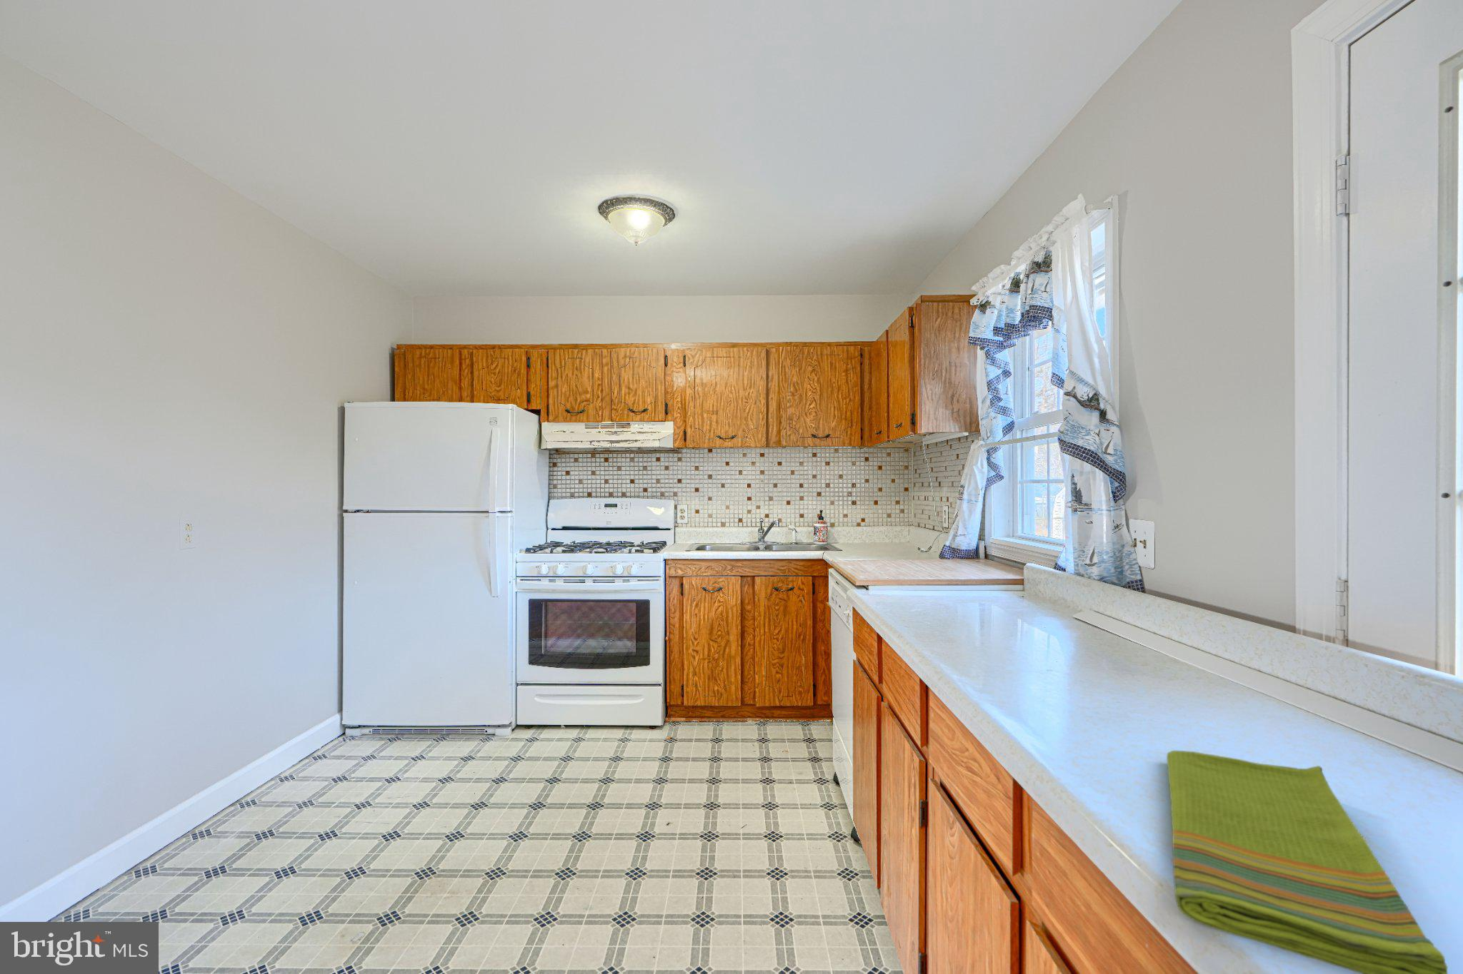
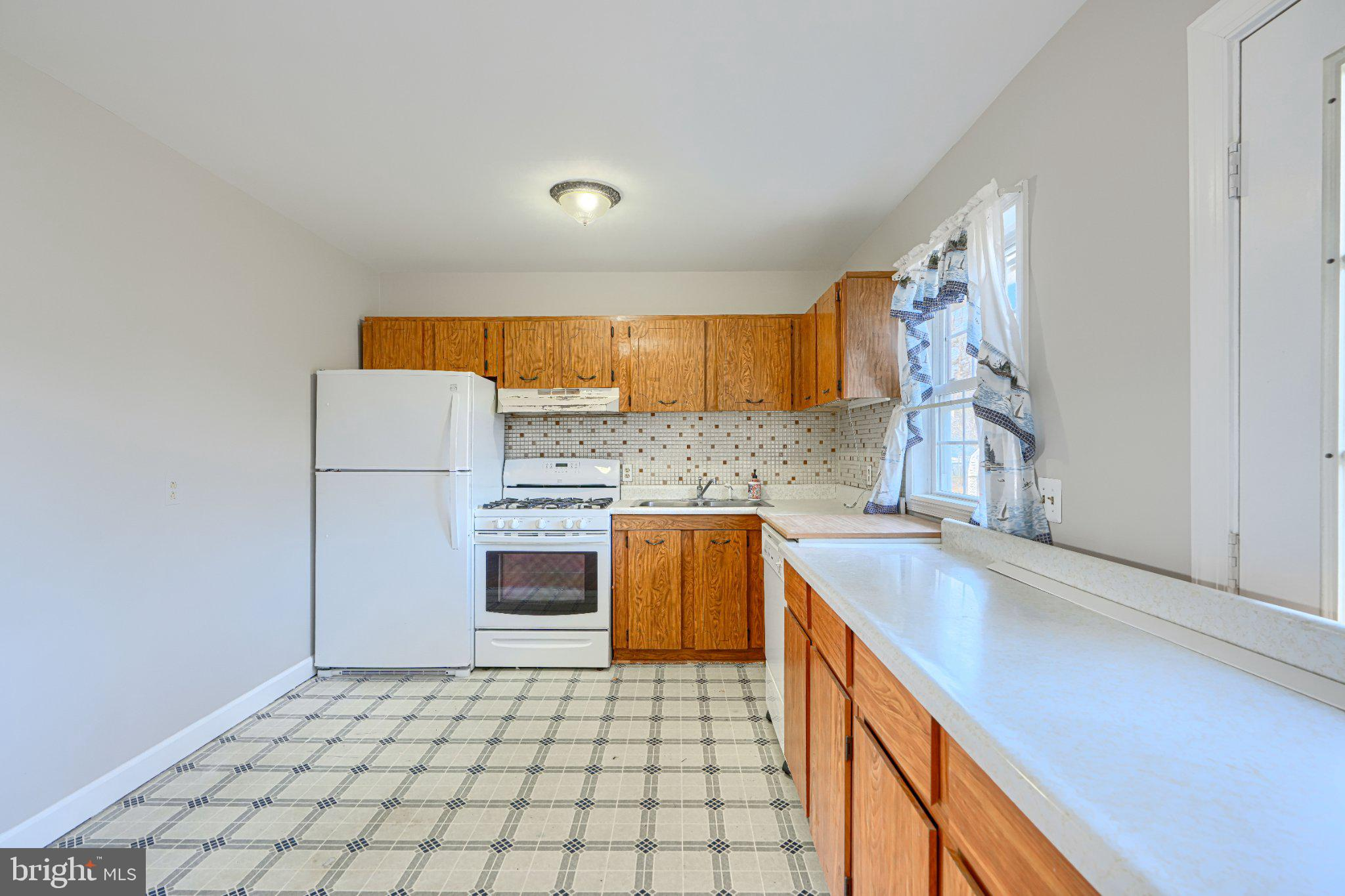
- dish towel (1265, 828)
